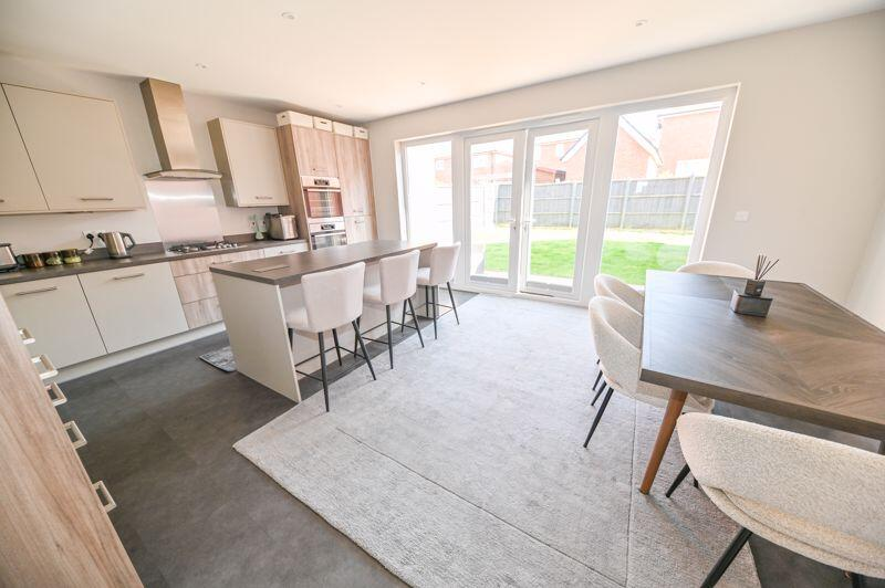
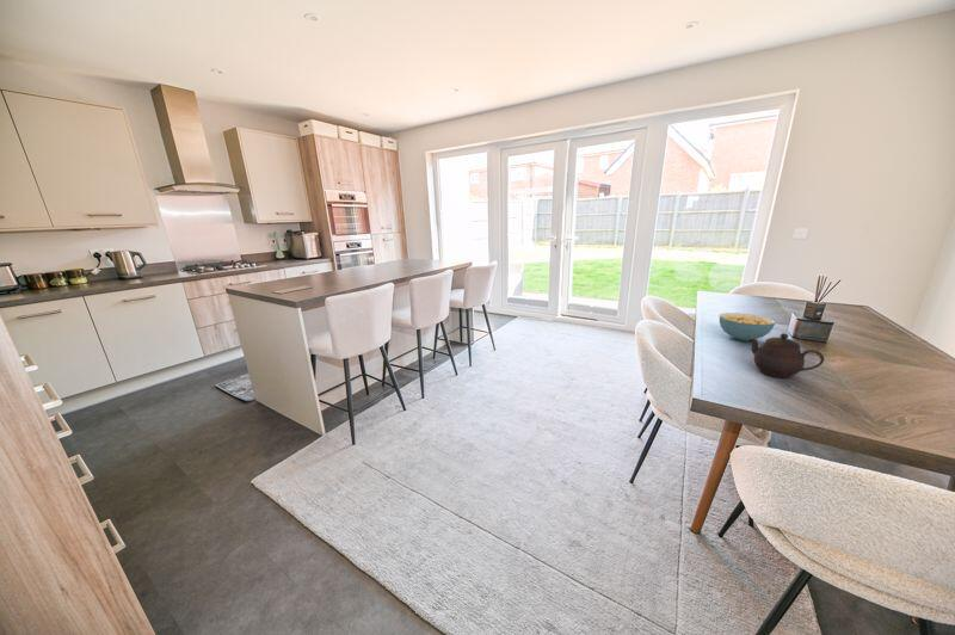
+ teapot (782, 353)
+ cereal bowl (744, 328)
